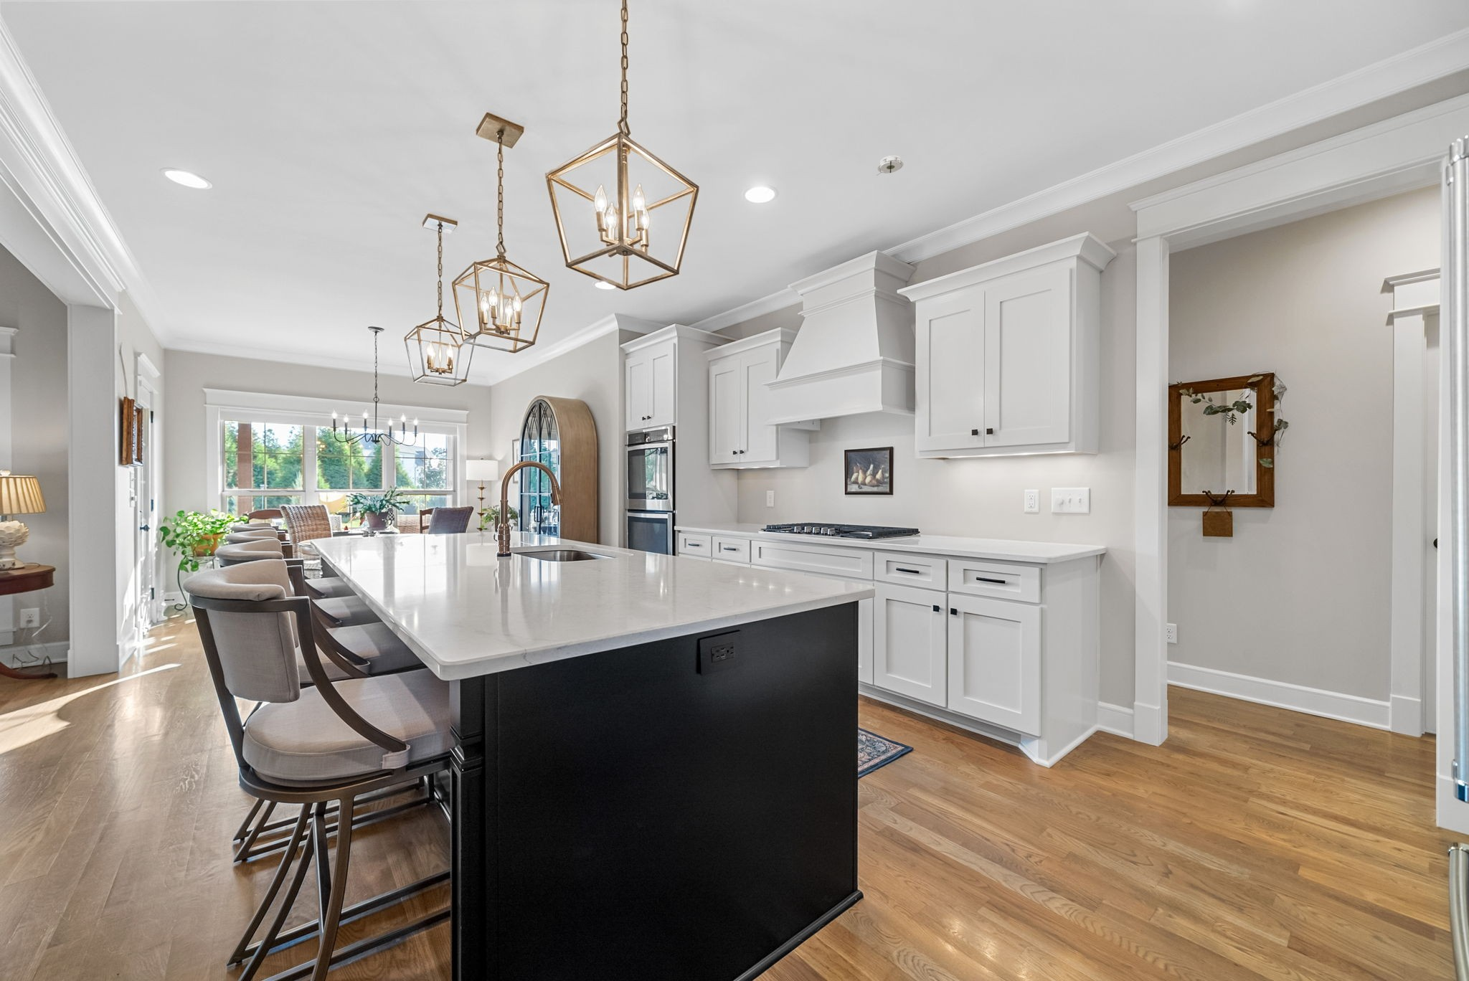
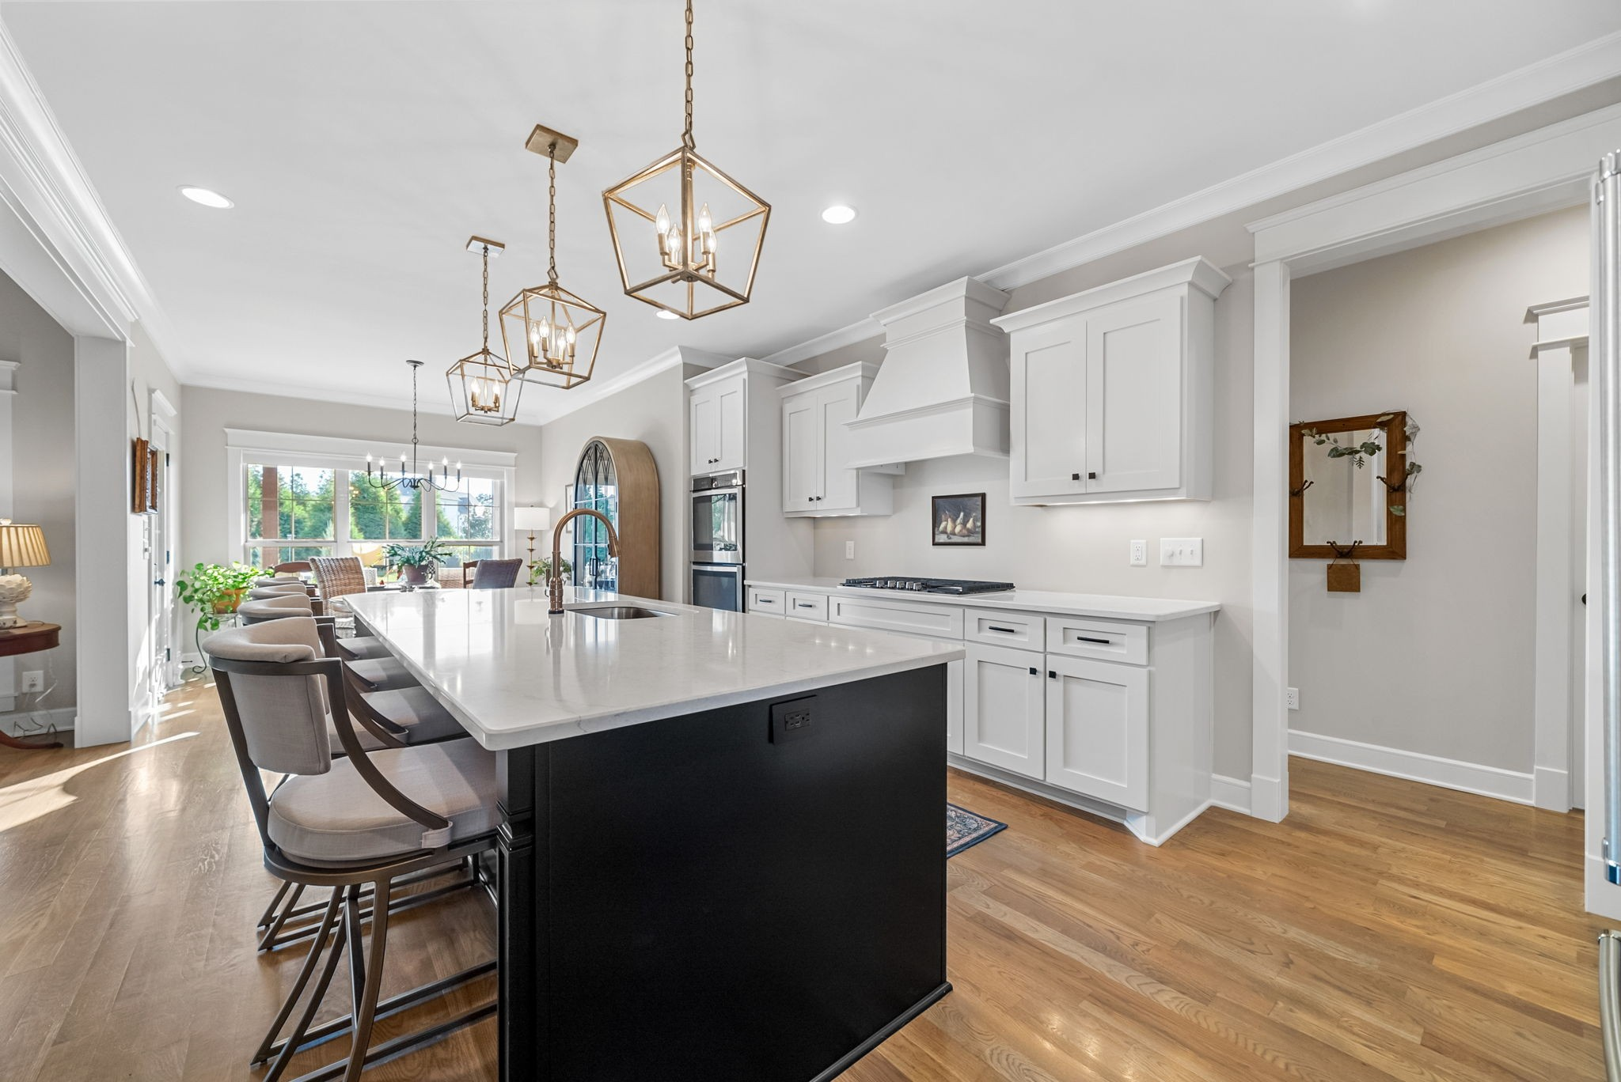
- smoke detector (890, 164)
